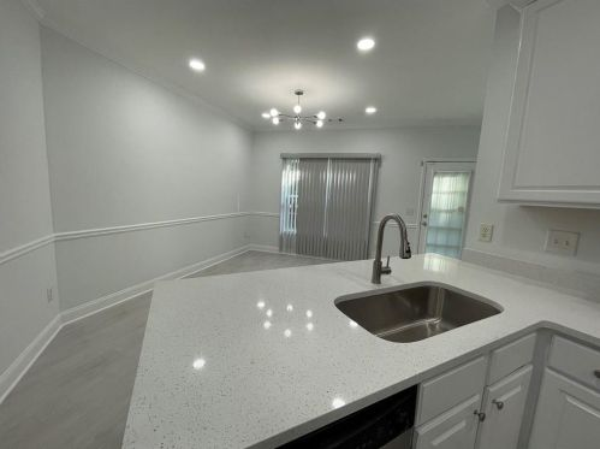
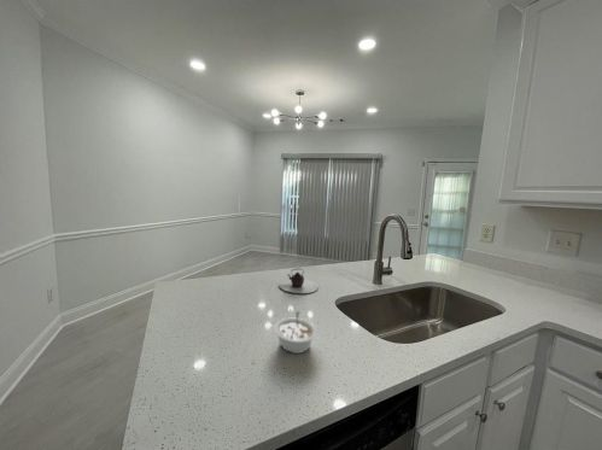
+ teapot (298, 276)
+ legume (293, 333)
